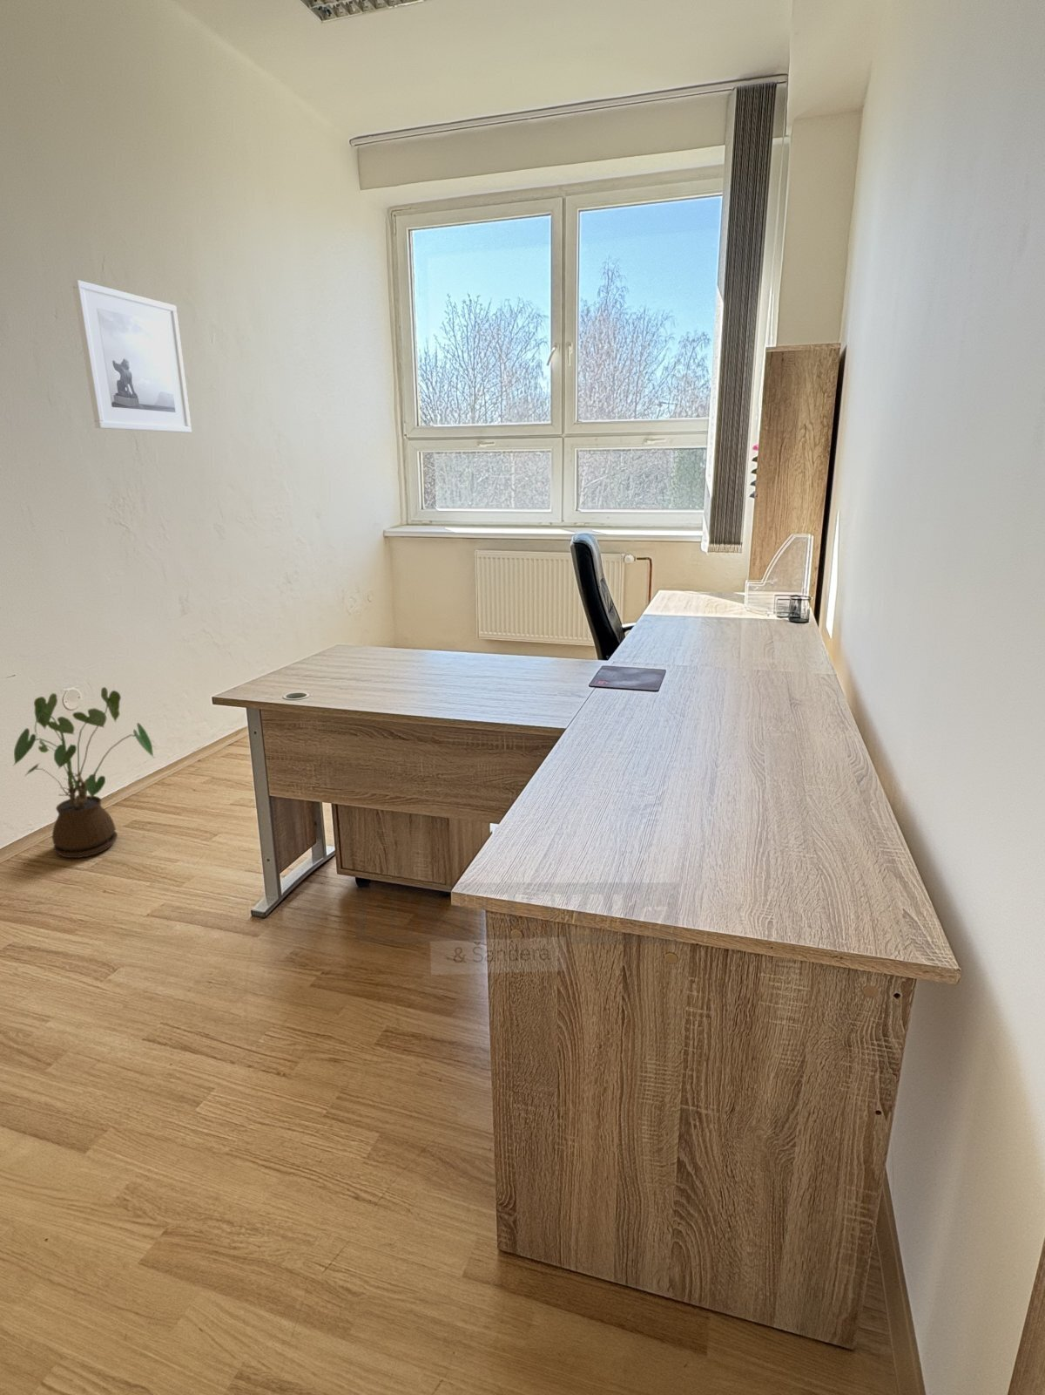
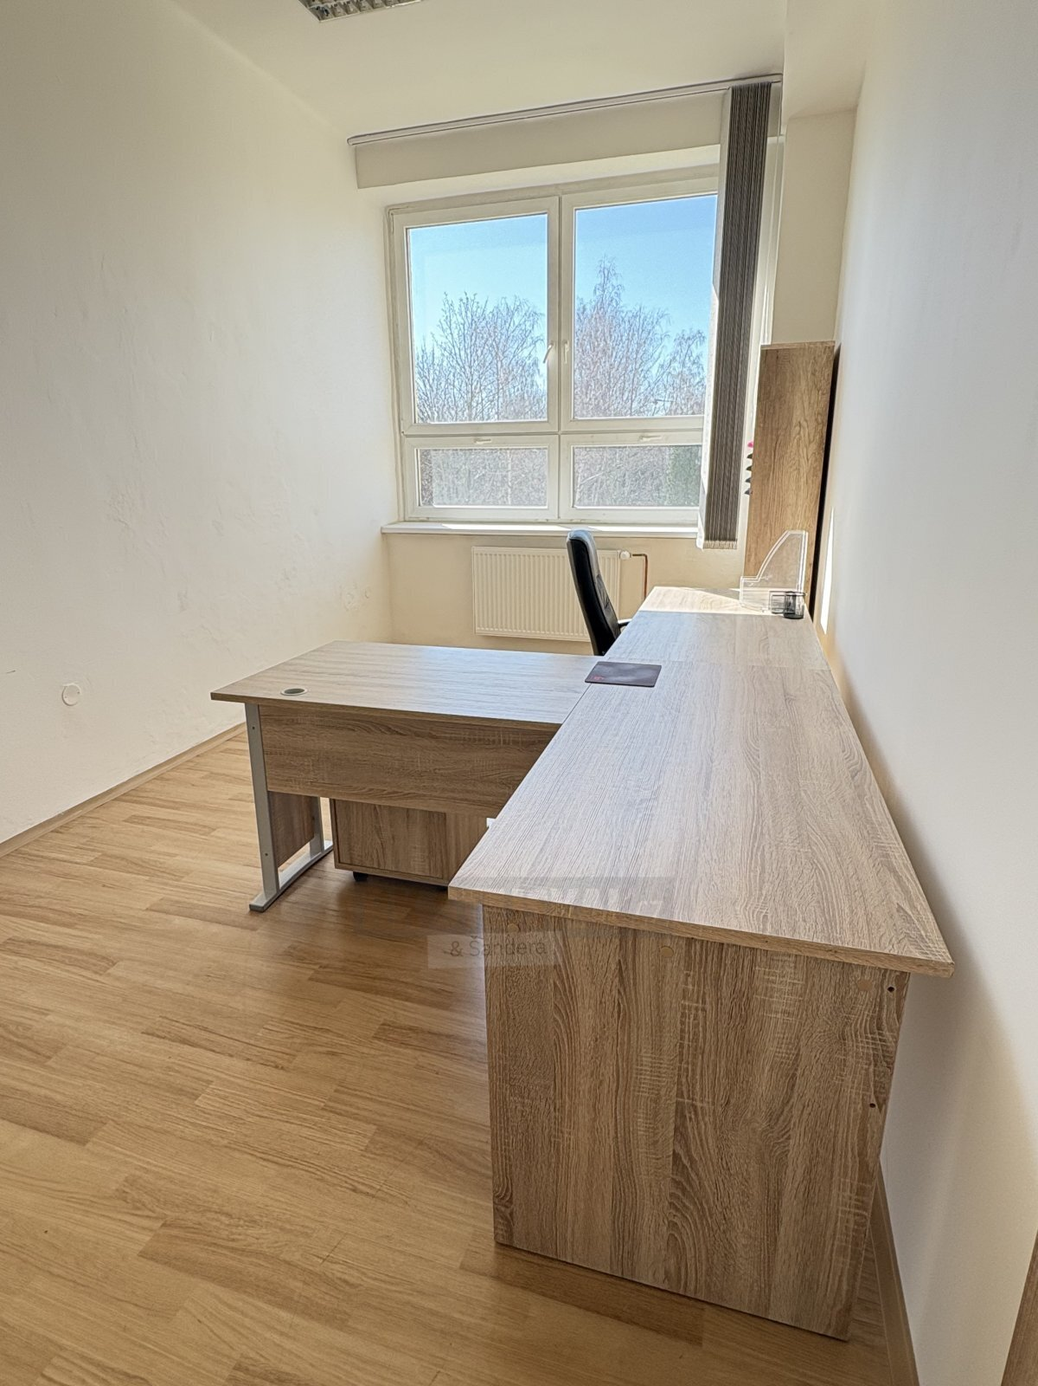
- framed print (137, 364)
- house plant (89, 775)
